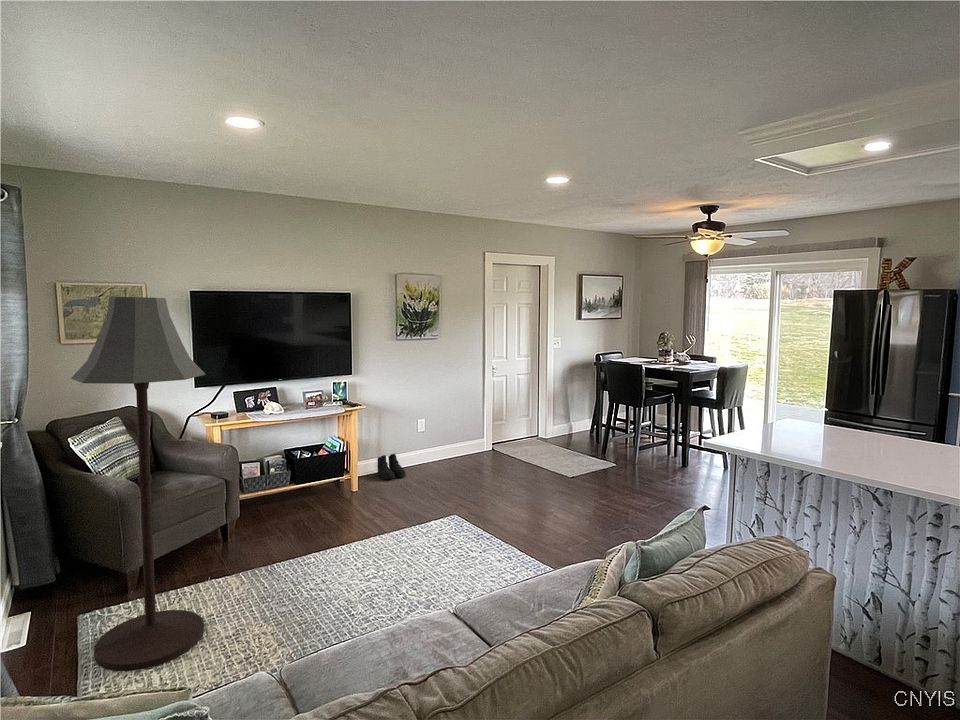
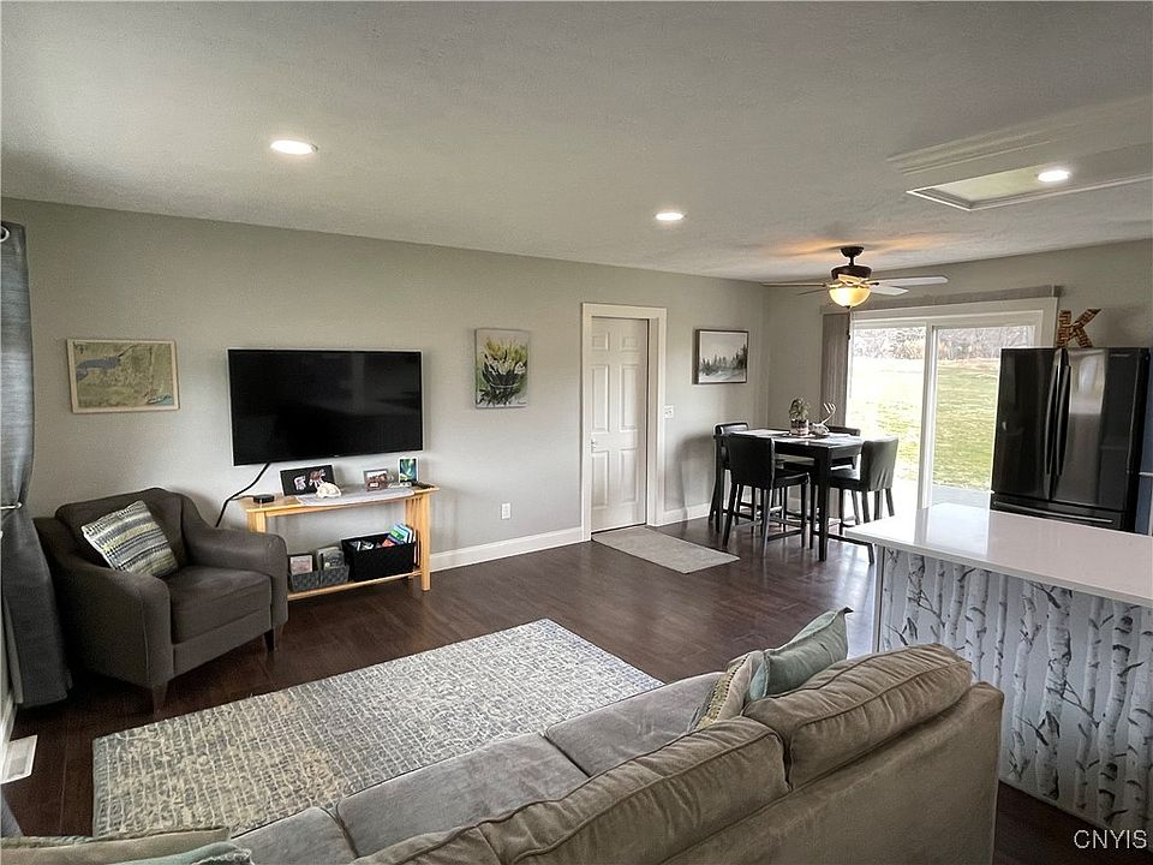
- boots (391, 465)
- floor lamp (144, 473)
